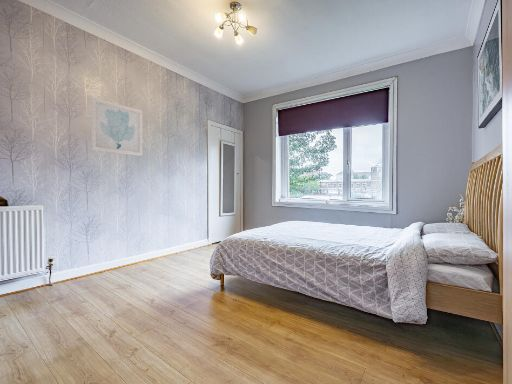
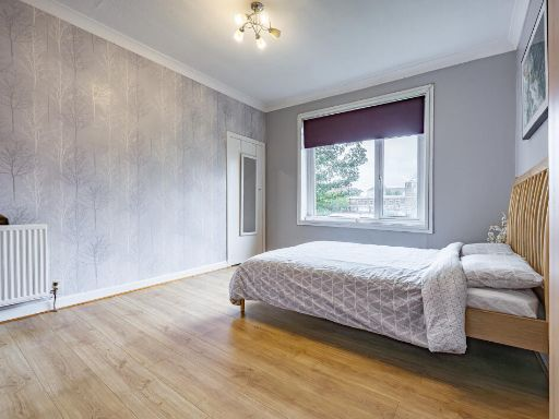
- wall art (118, 128)
